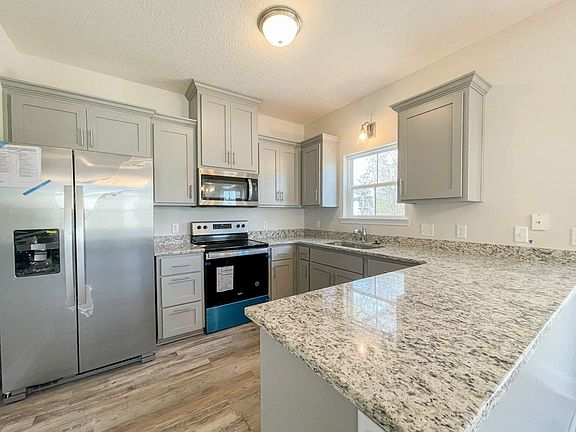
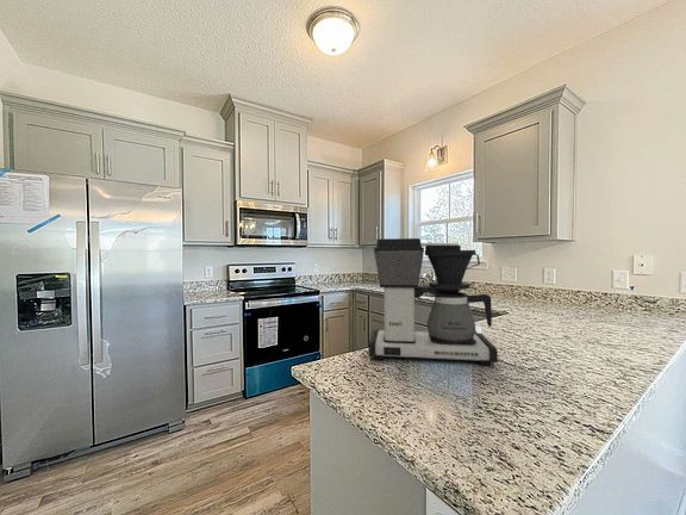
+ coffee maker (430, 292)
